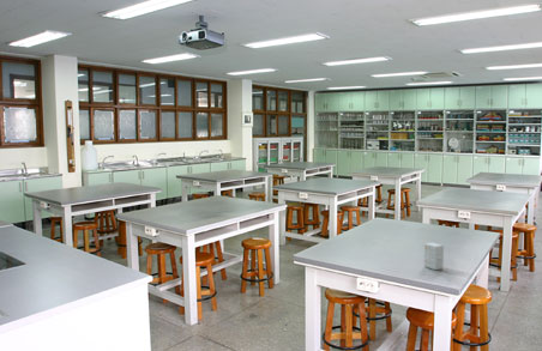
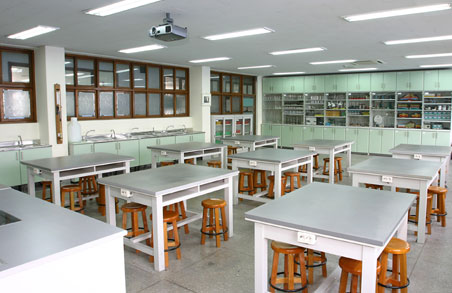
- small box (433, 255)
